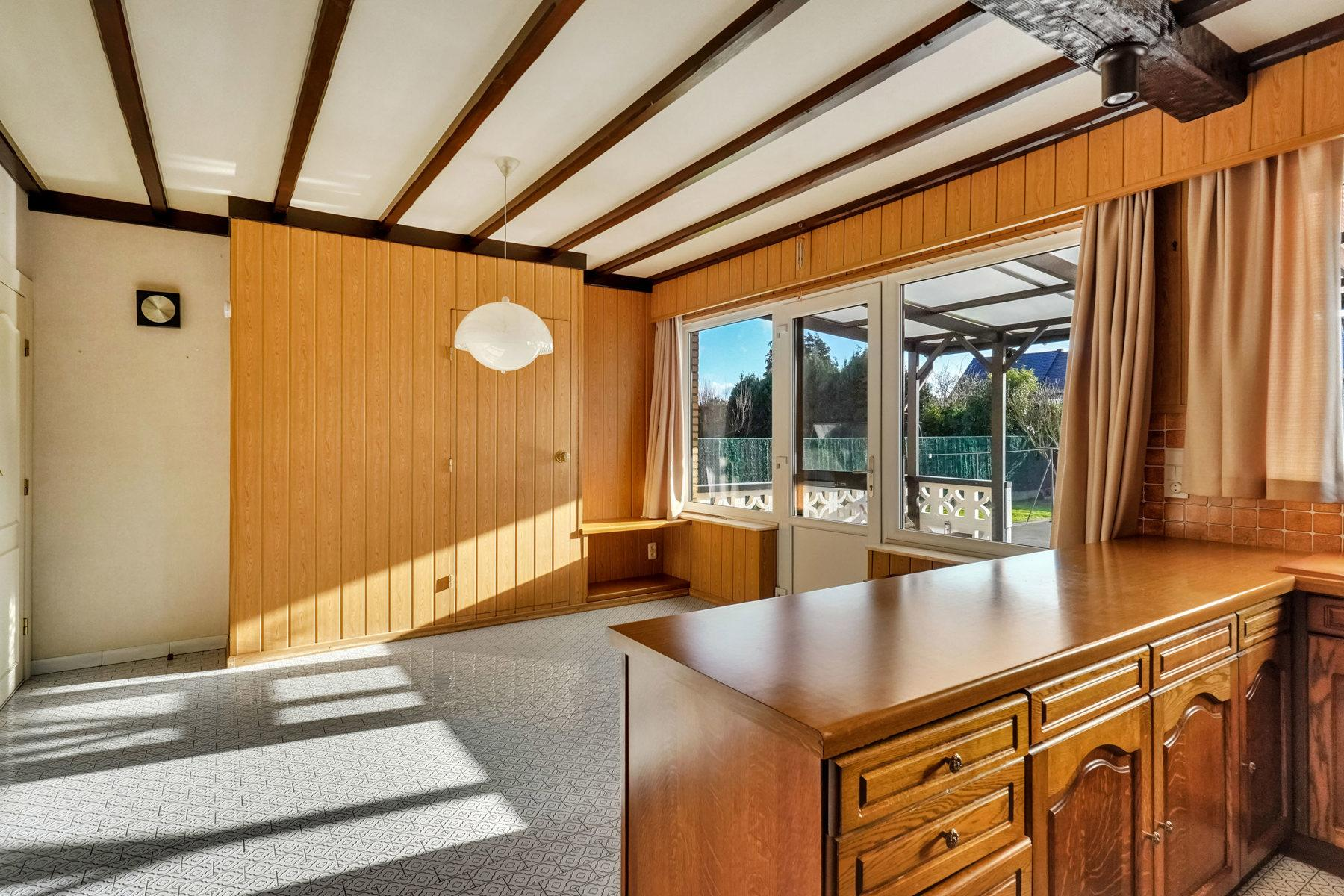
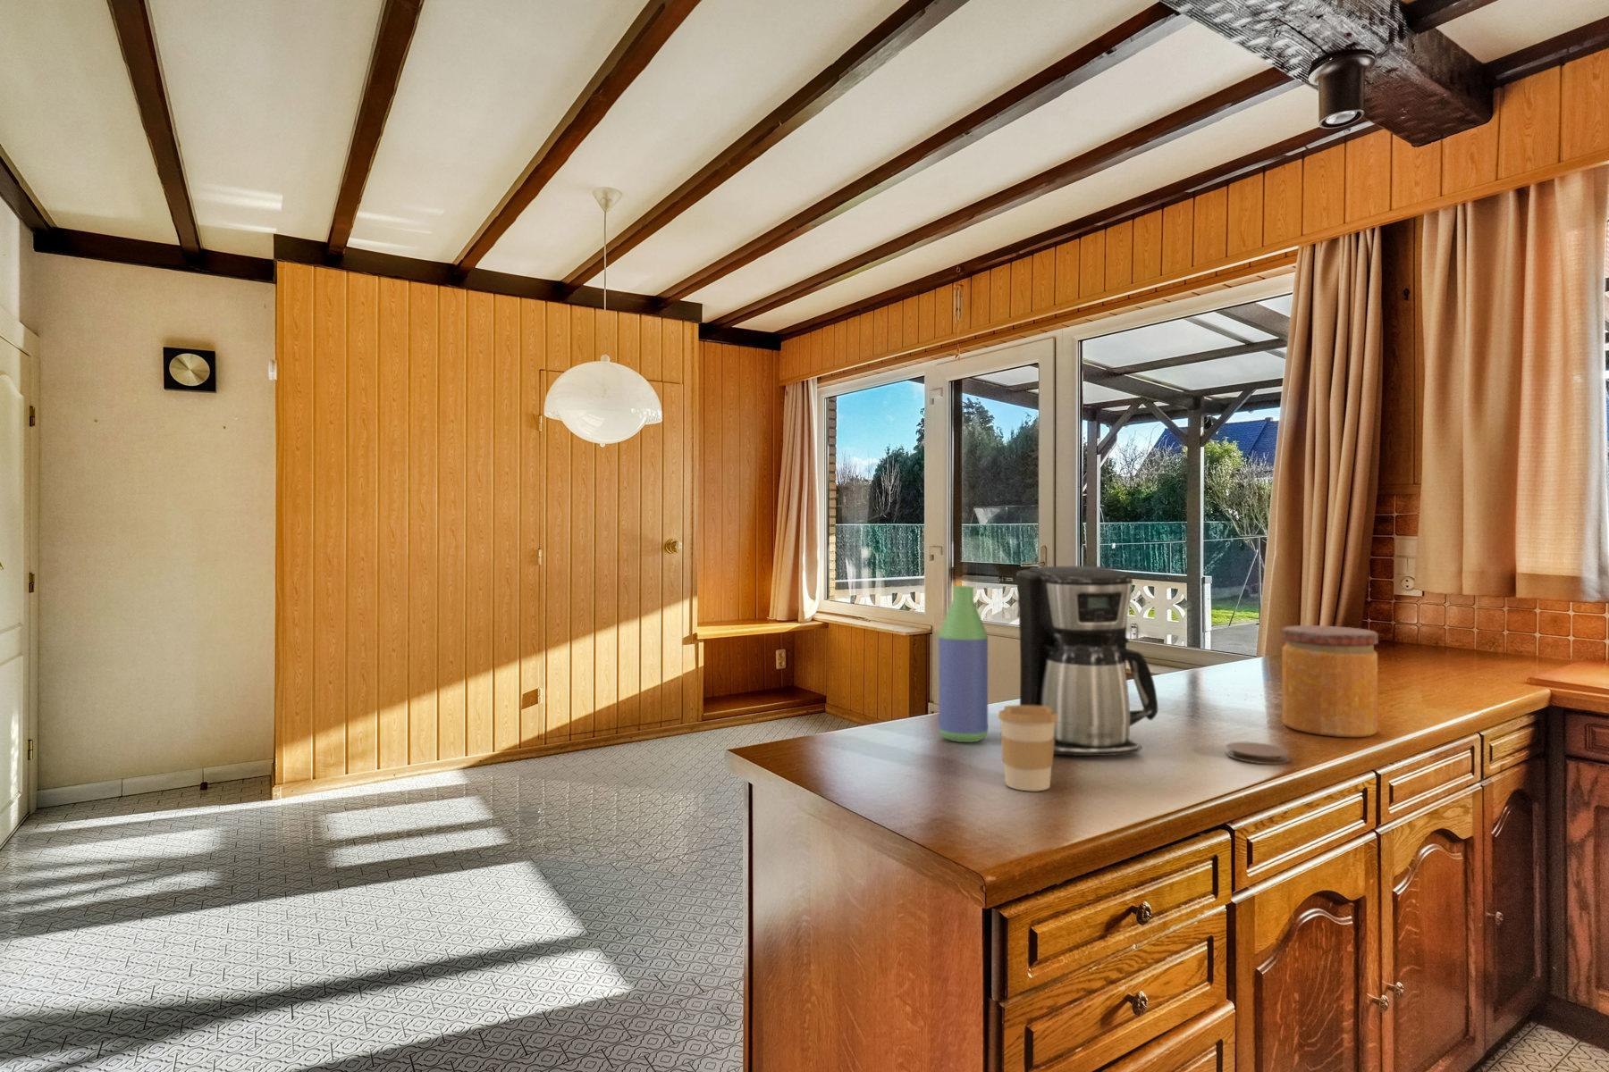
+ coffee cup (1027, 744)
+ coffee maker (1083, 652)
+ coaster (1257, 753)
+ jar (1329, 678)
+ bottle (963, 662)
